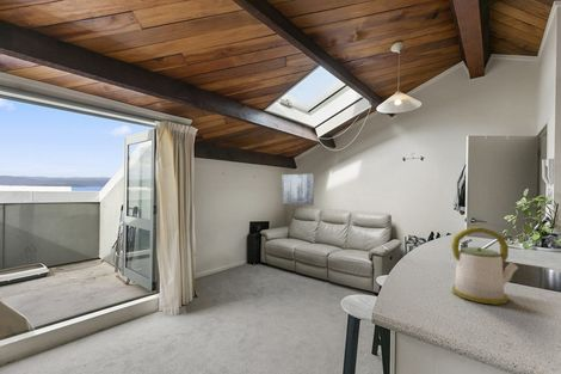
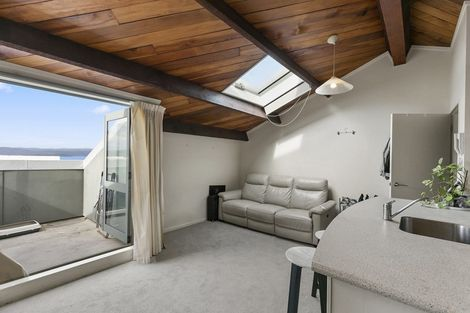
- kettle (483, 260)
- wall art (294, 189)
